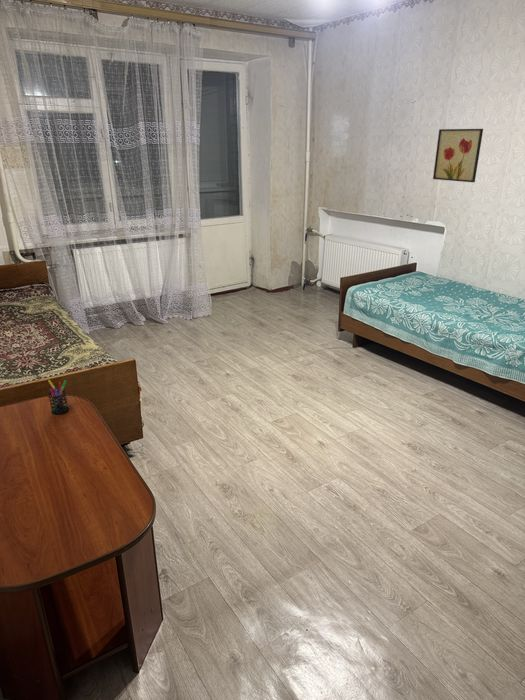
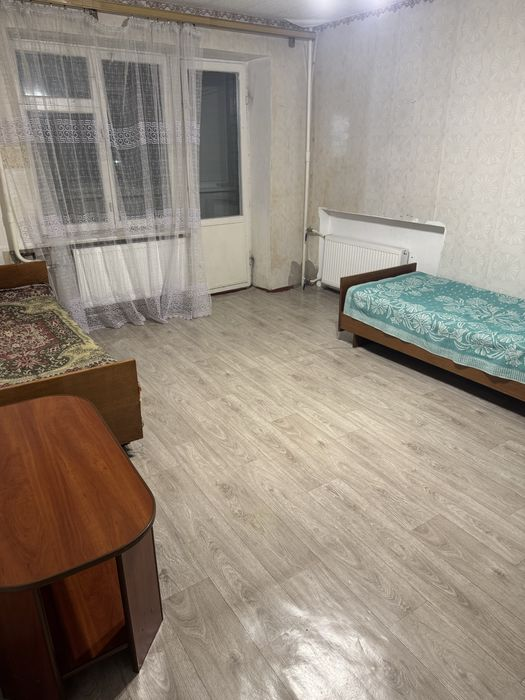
- wall art (457, 155)
- pen holder (59, 394)
